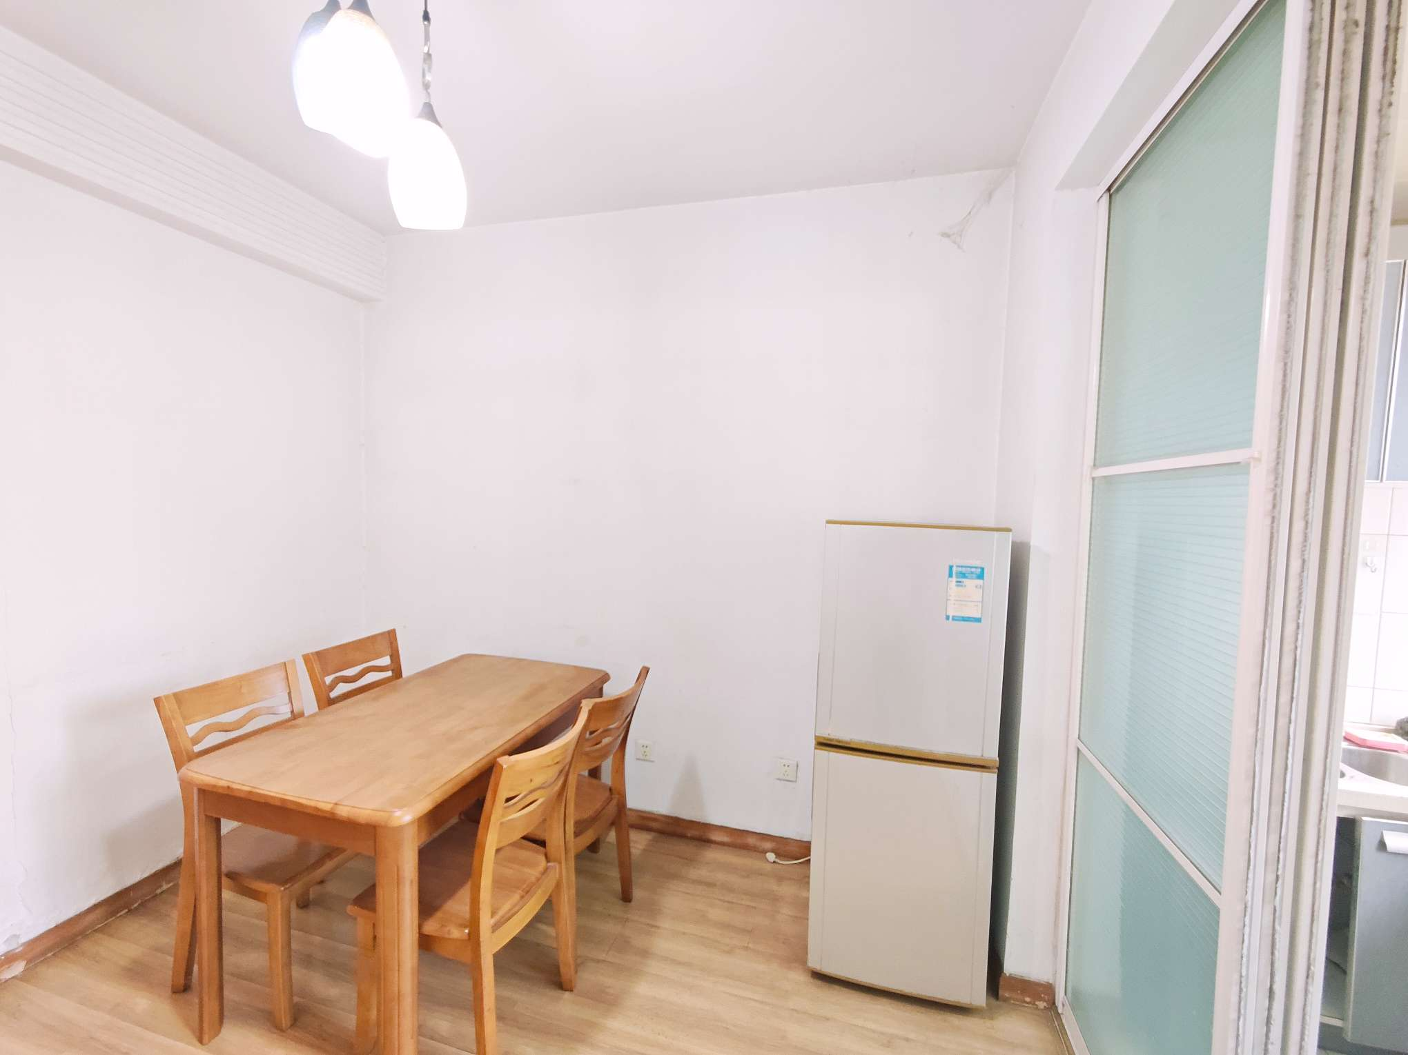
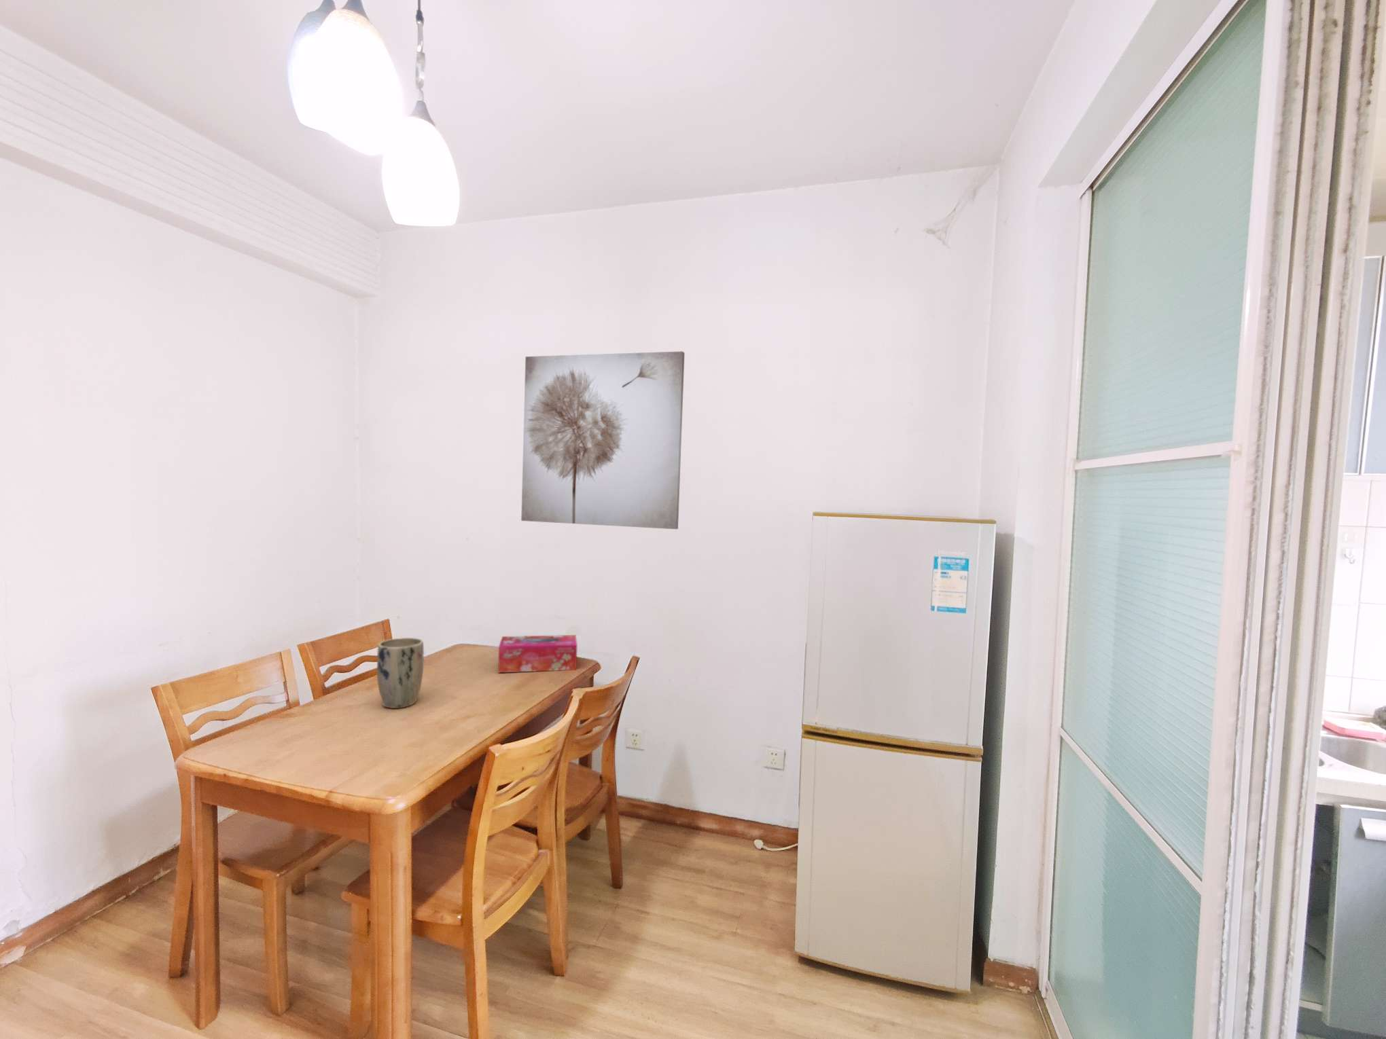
+ wall art (599, 440)
+ plant pot (401, 672)
+ tissue box (538, 653)
